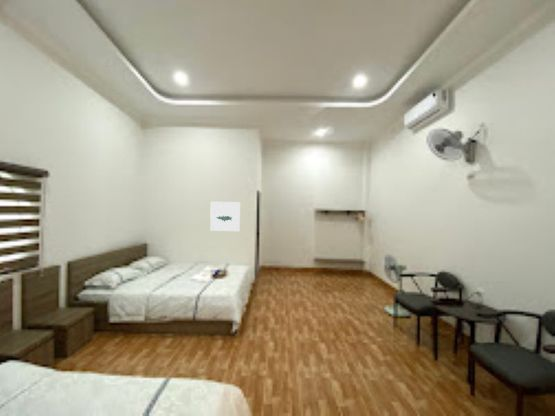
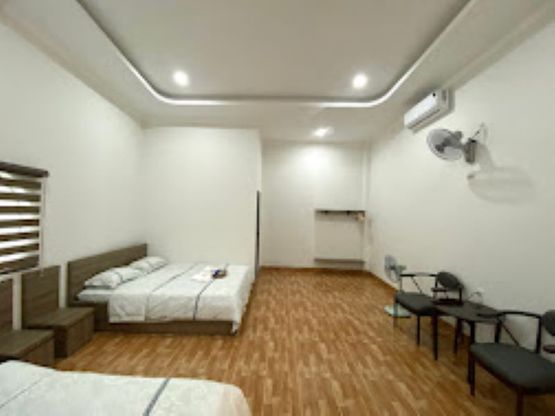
- wall art (225, 216)
